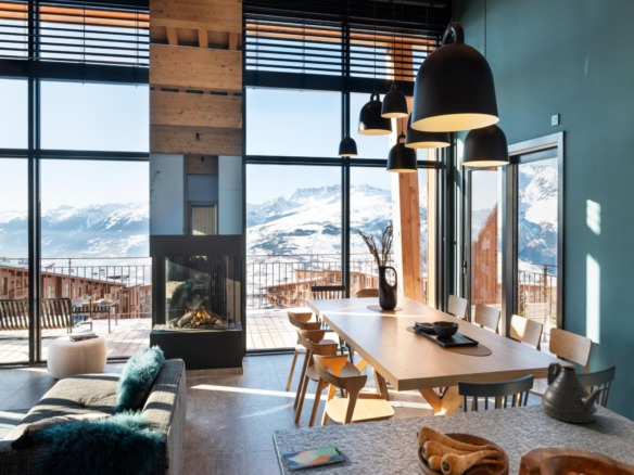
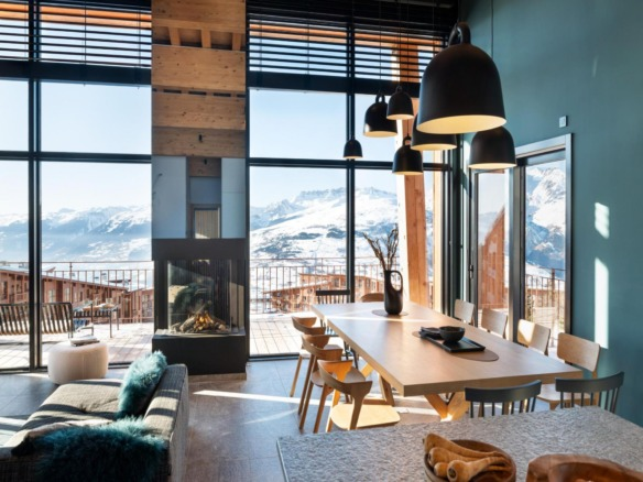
- smartphone (313, 457)
- teapot (574, 394)
